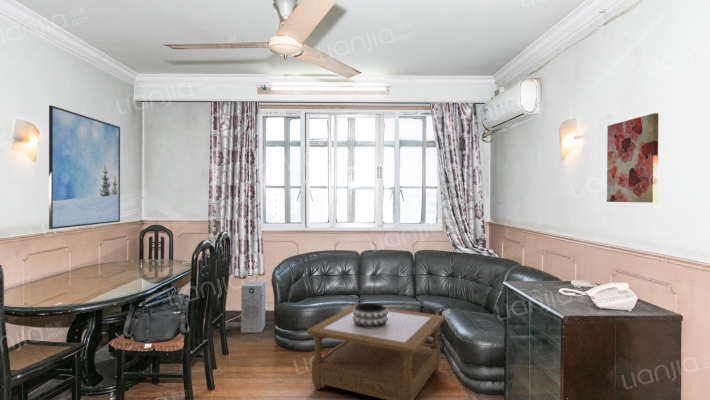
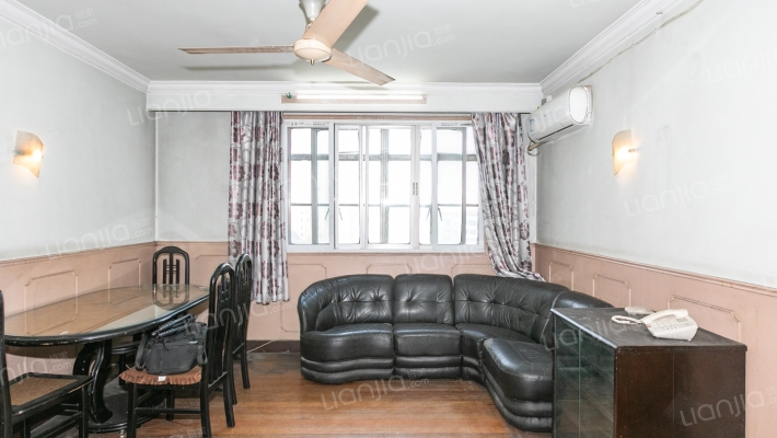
- air purifier (253, 306)
- wall art (630, 161)
- coffee table (379, 350)
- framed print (89, 171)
- decorative bowl (370, 314)
